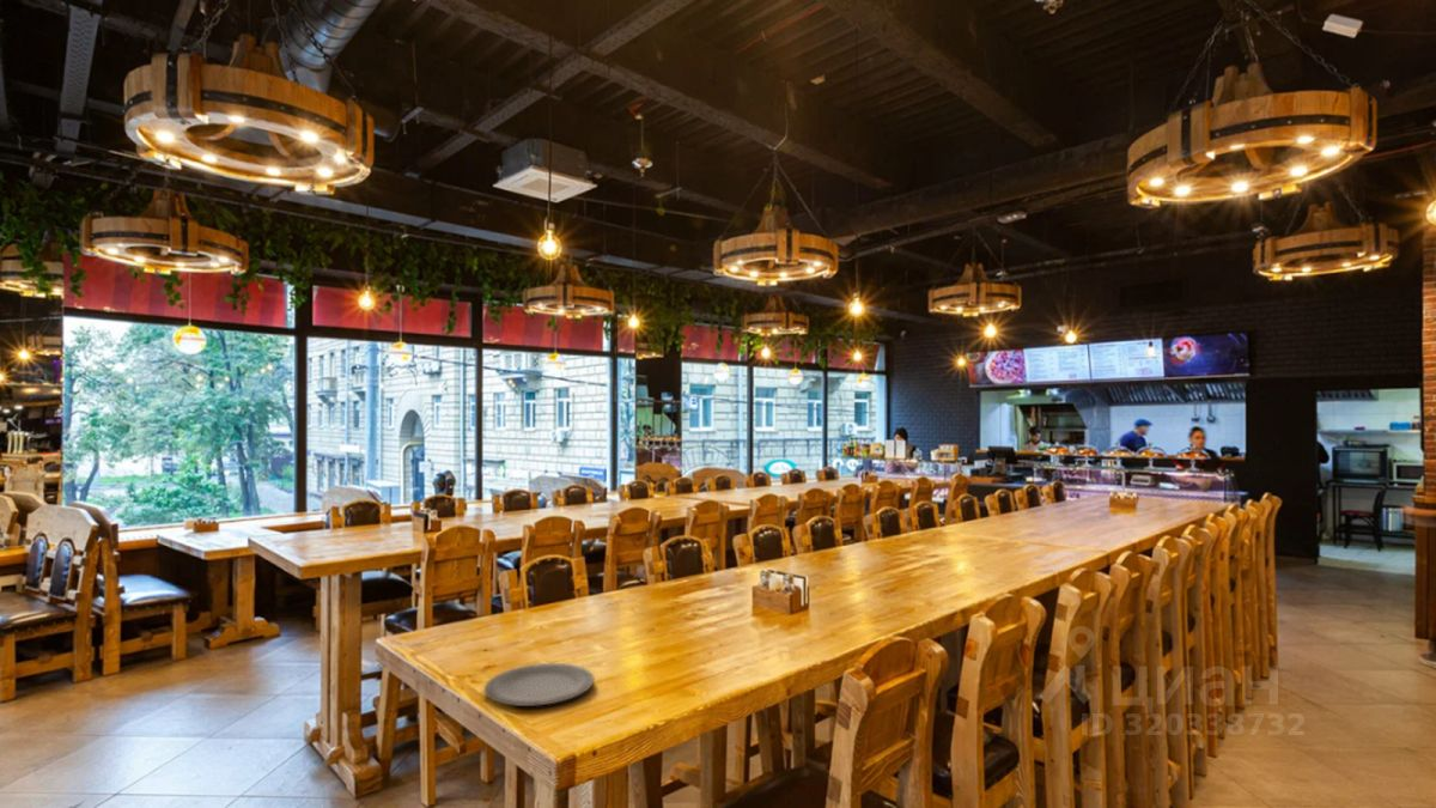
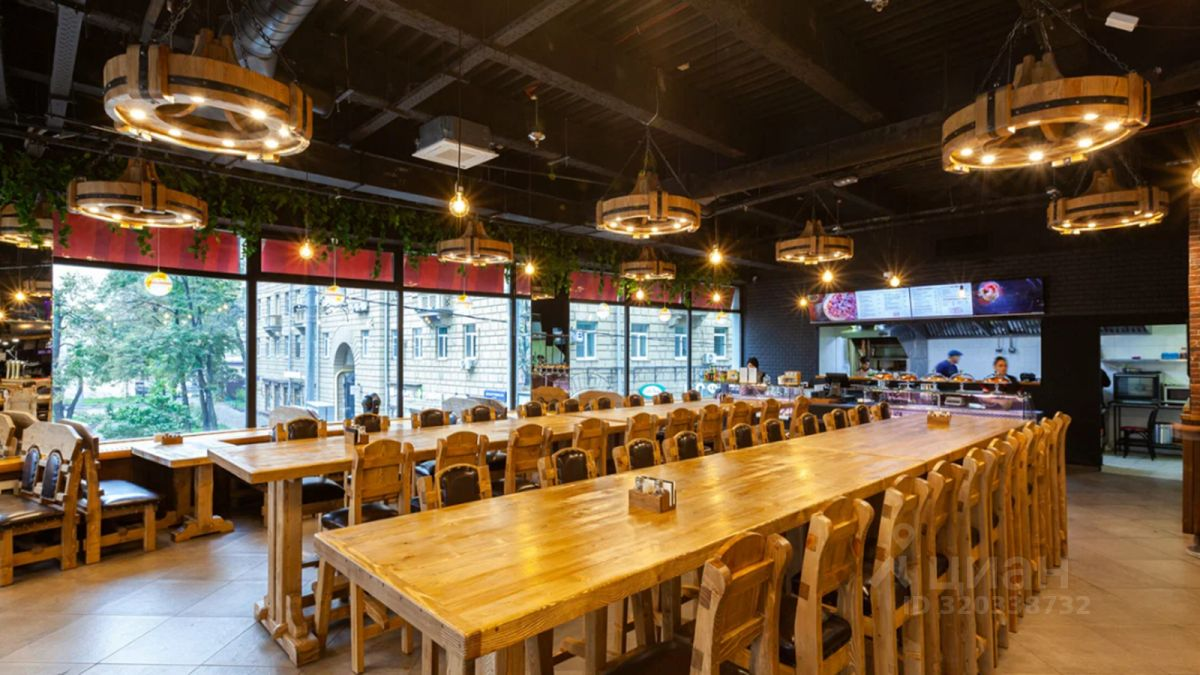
- plate (540, 685)
